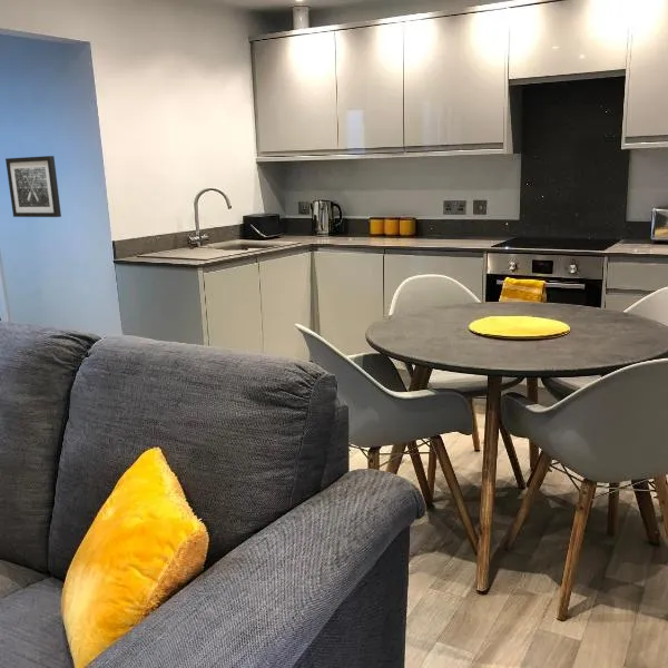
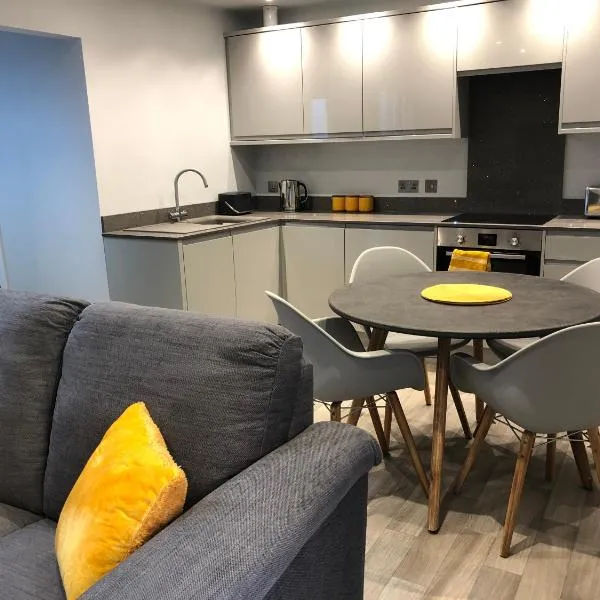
- wall art (32, 187)
